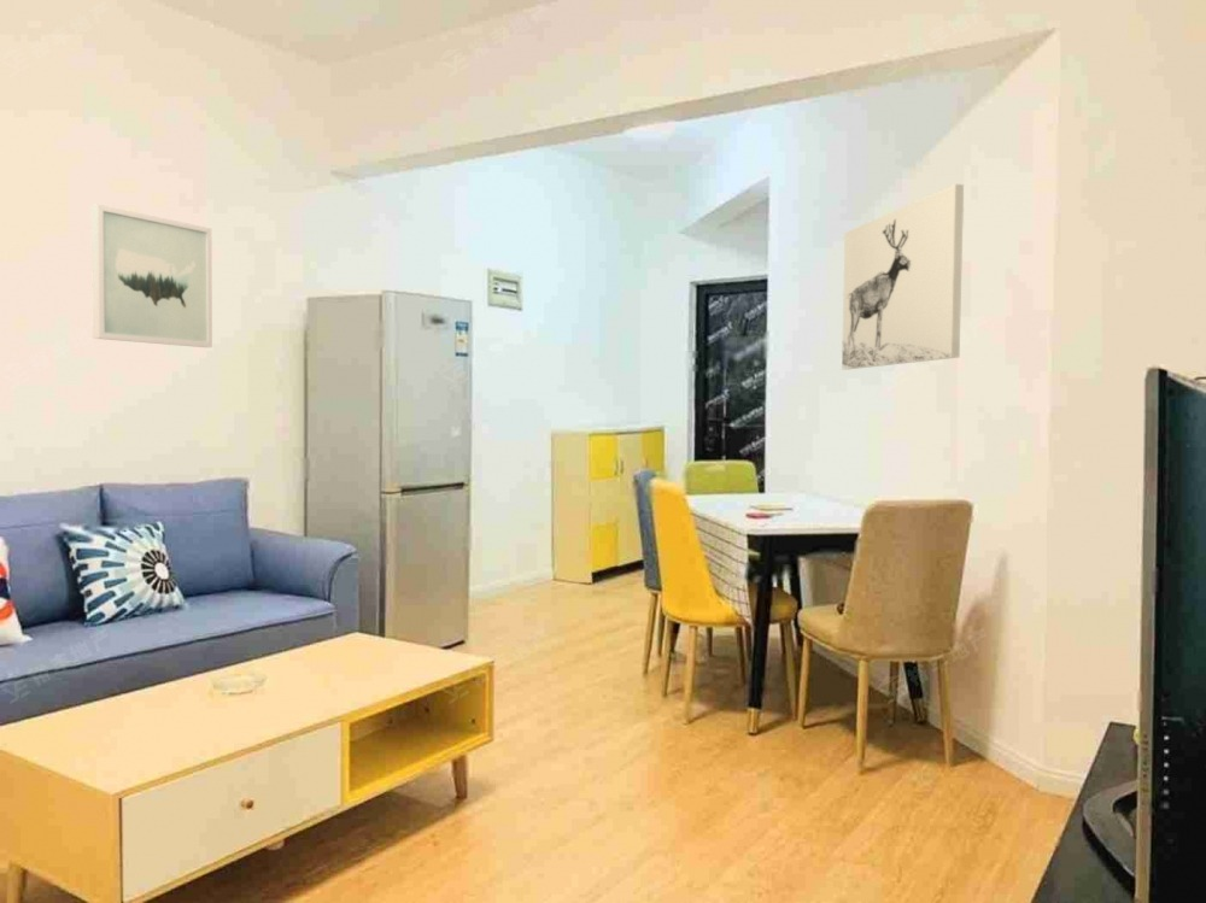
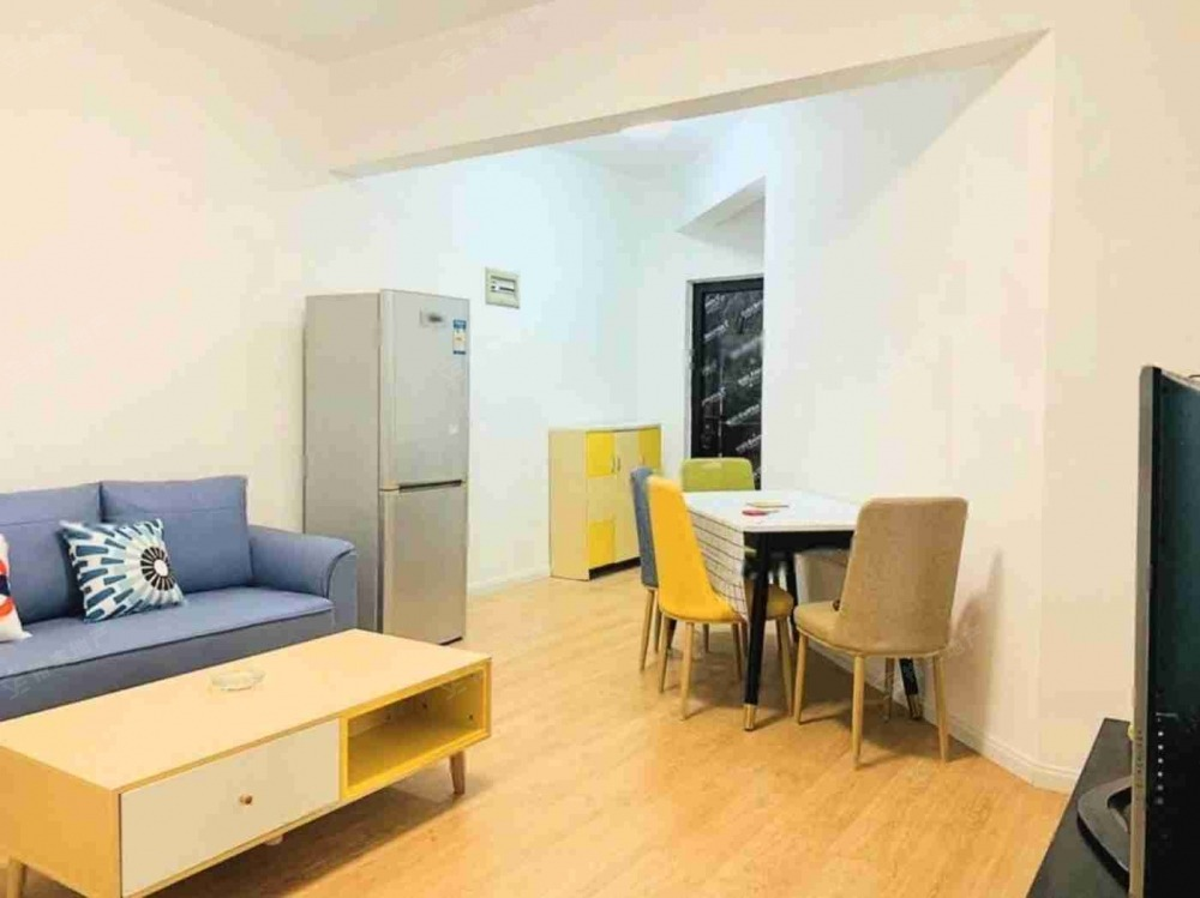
- wall art (895, 287)
- wall art (154, 280)
